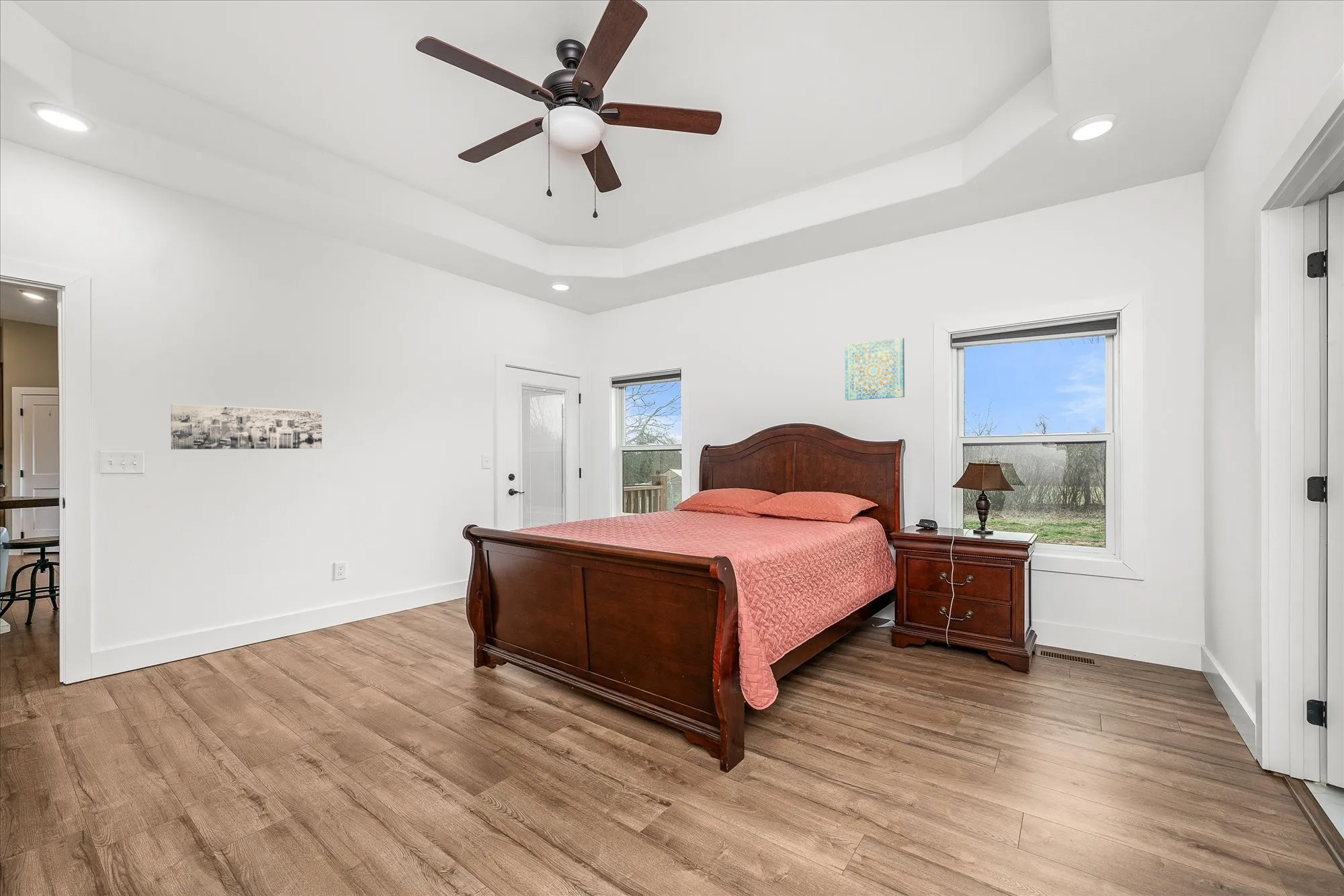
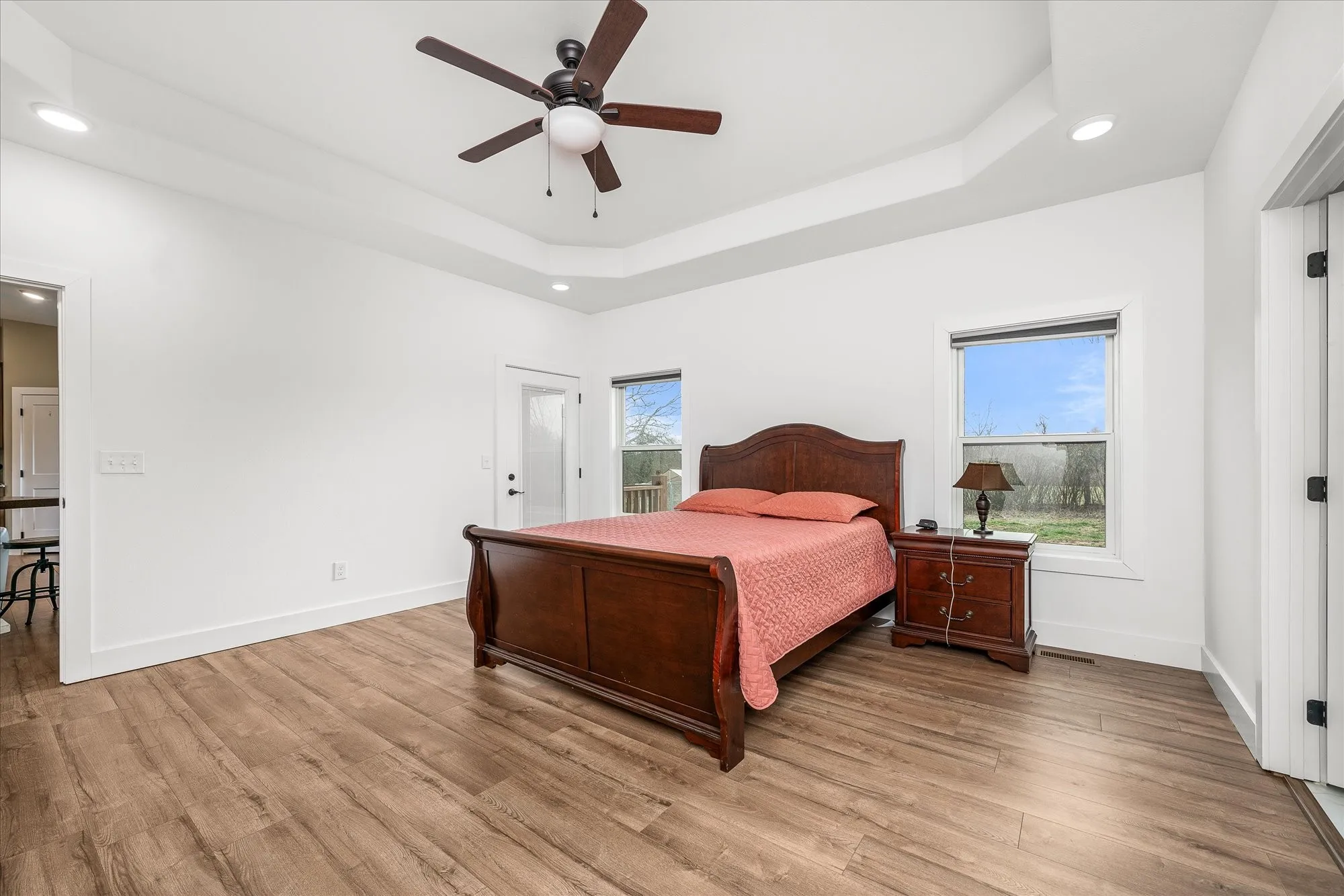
- wall art (874, 370)
- wall art (252, 428)
